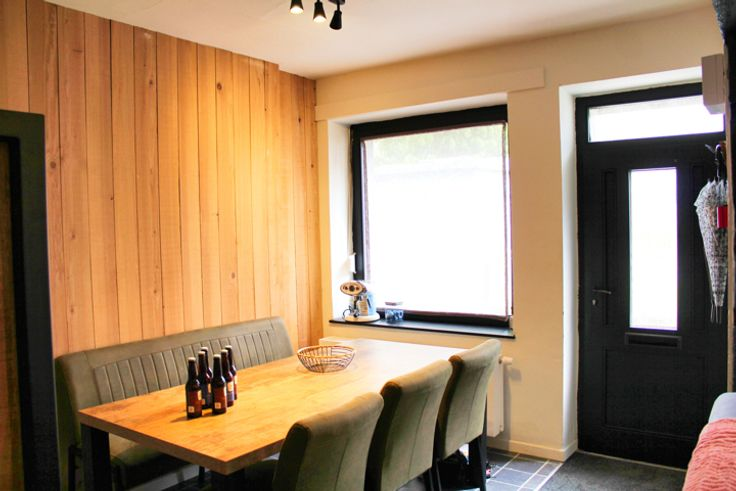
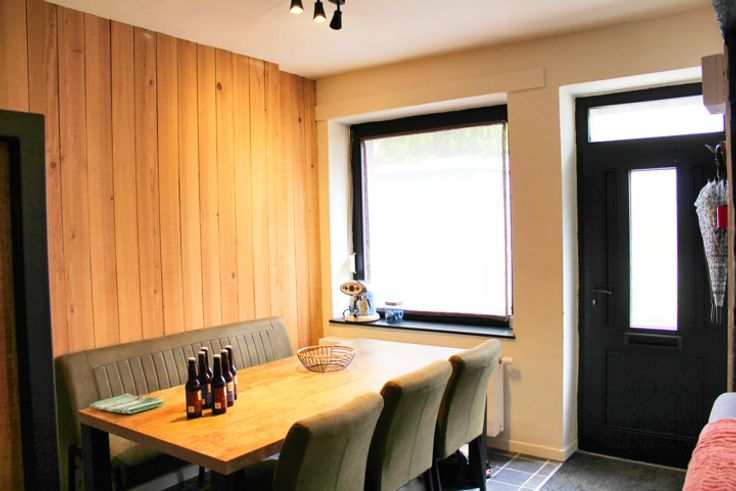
+ dish towel (127, 403)
